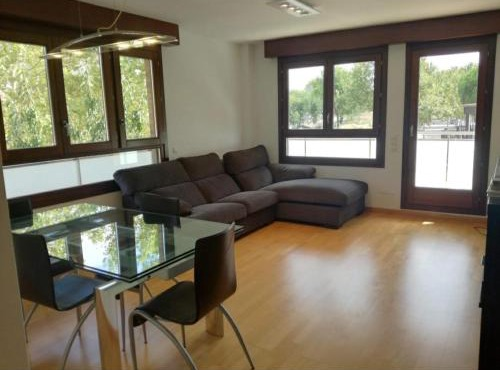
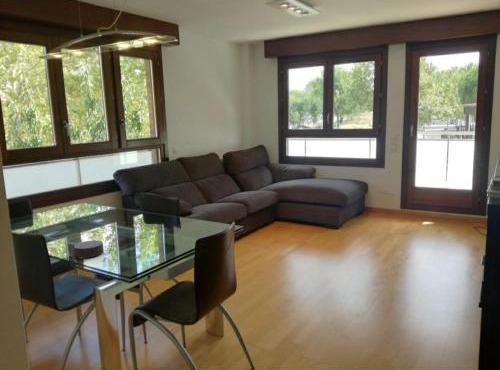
+ candle (88, 247)
